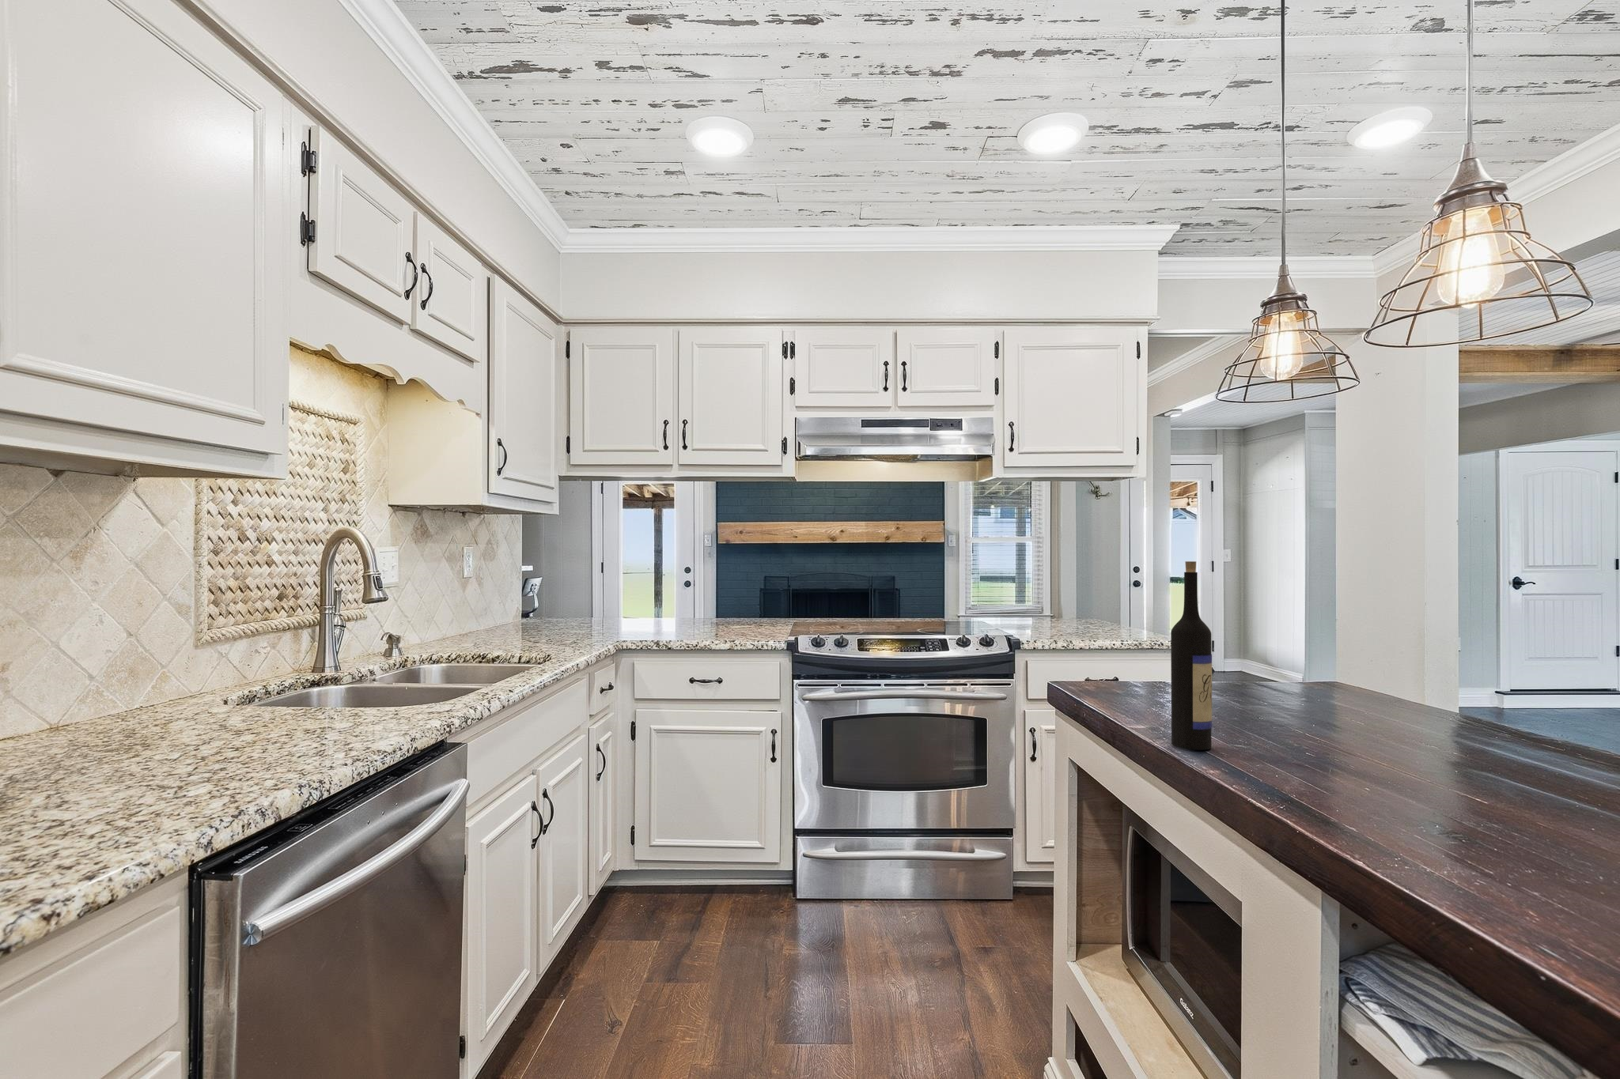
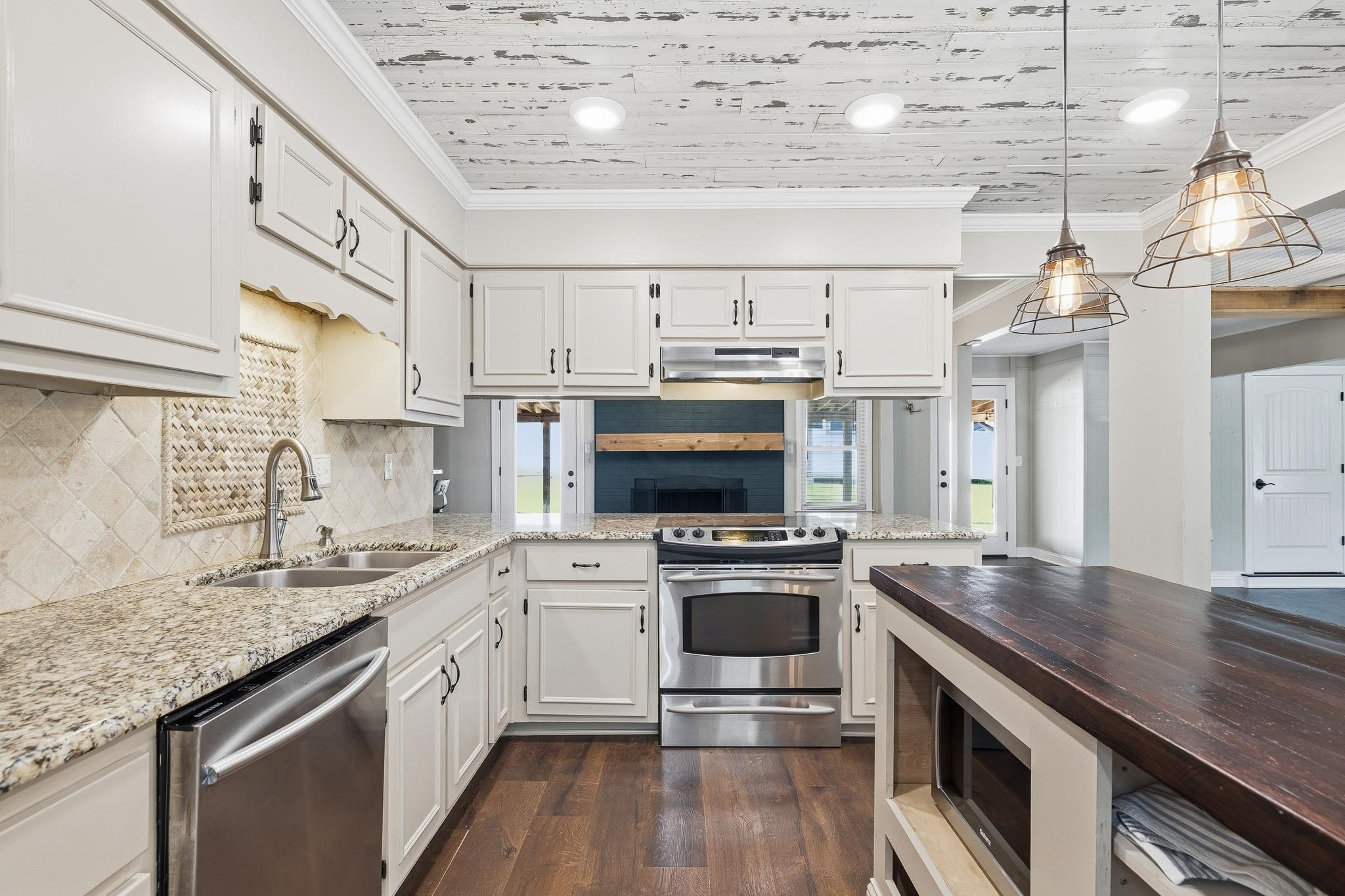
- wine bottle (1191, 653)
